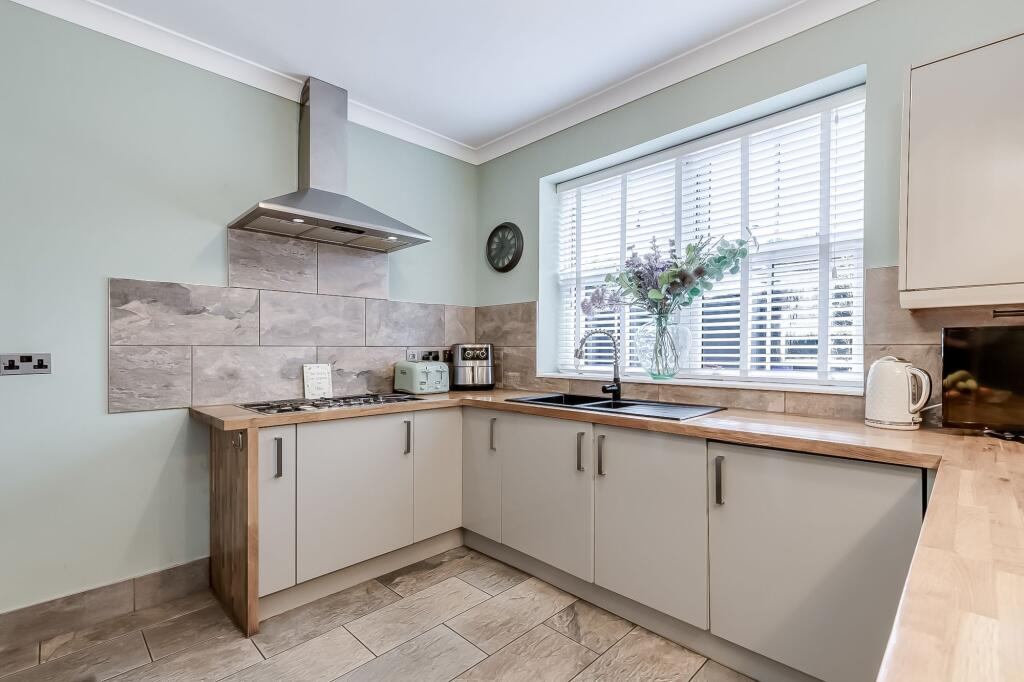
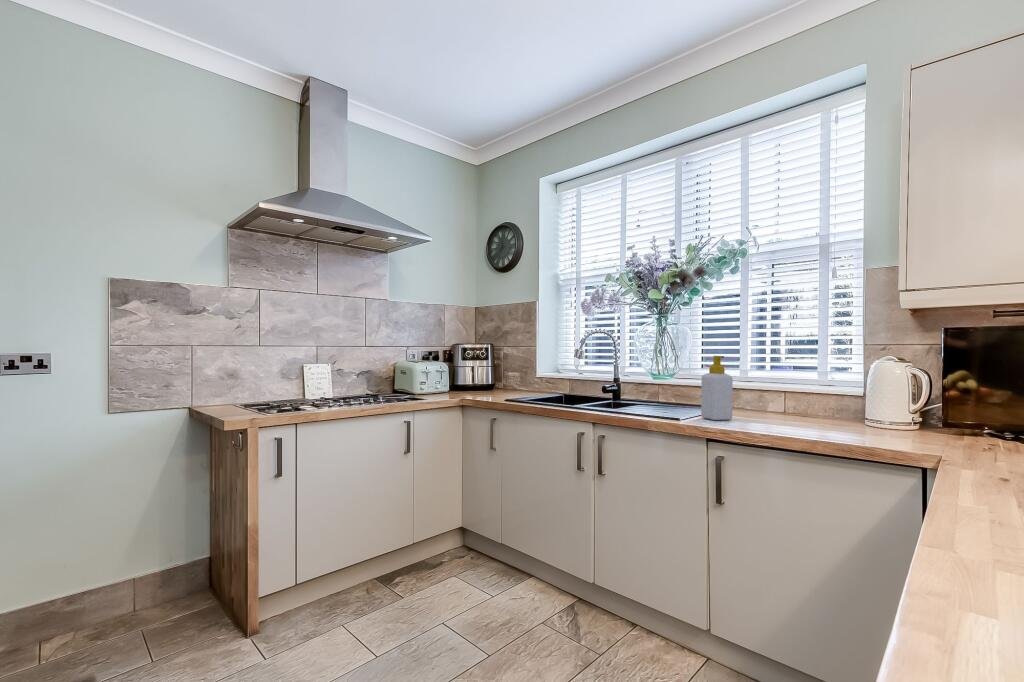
+ soap bottle (716, 387)
